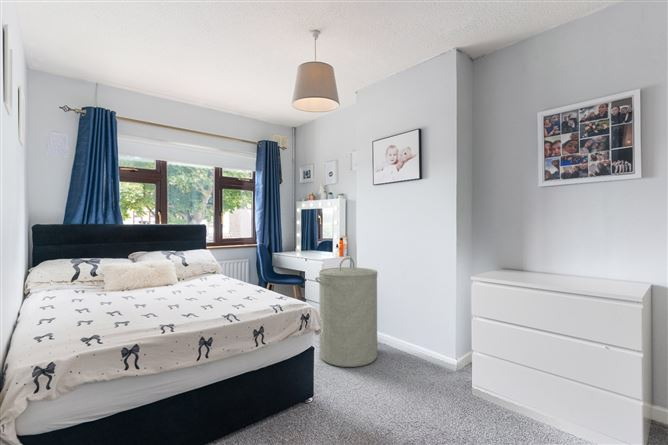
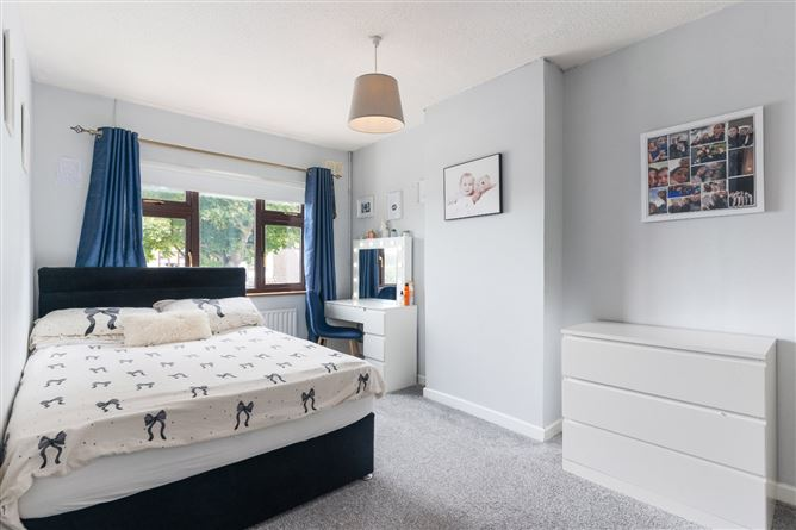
- laundry hamper (348, 306)
